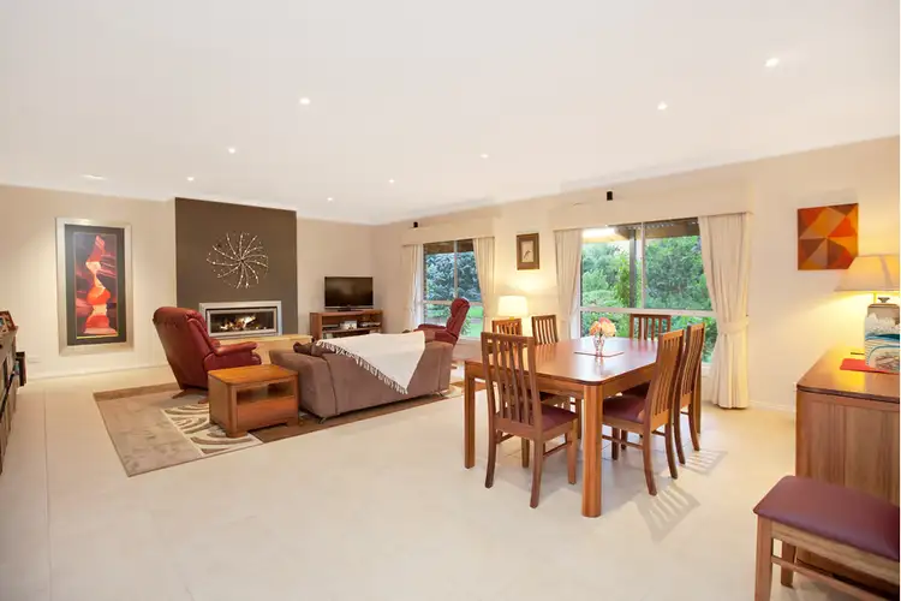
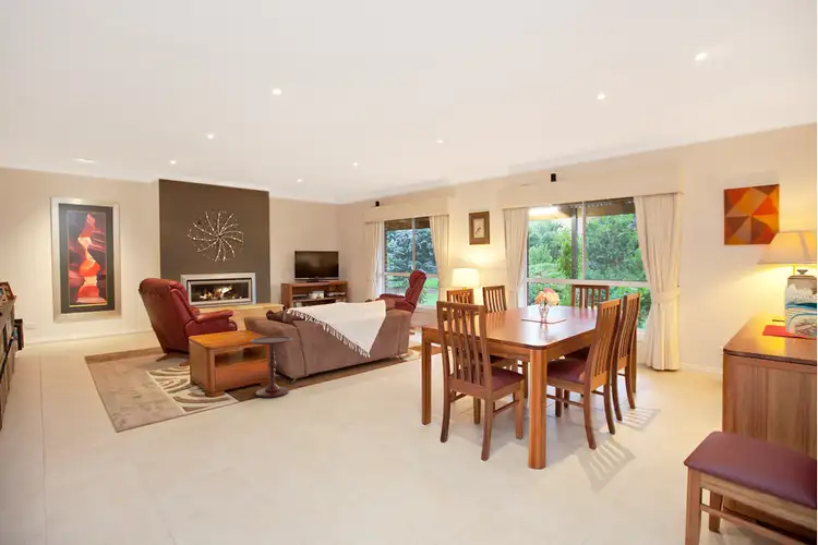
+ side table (272, 365)
